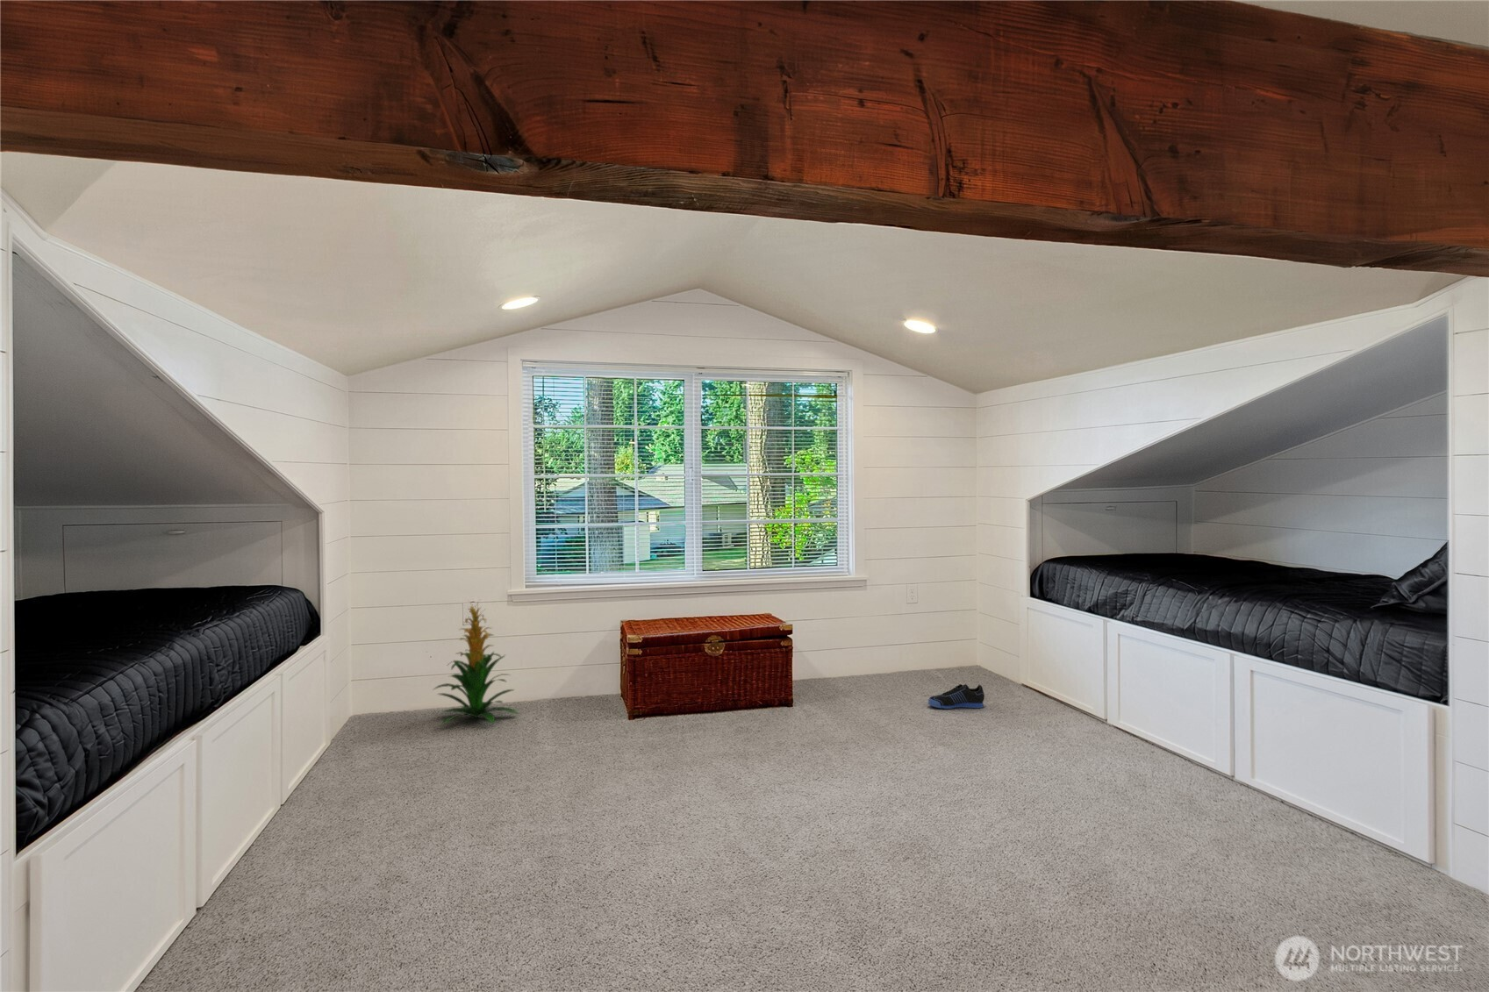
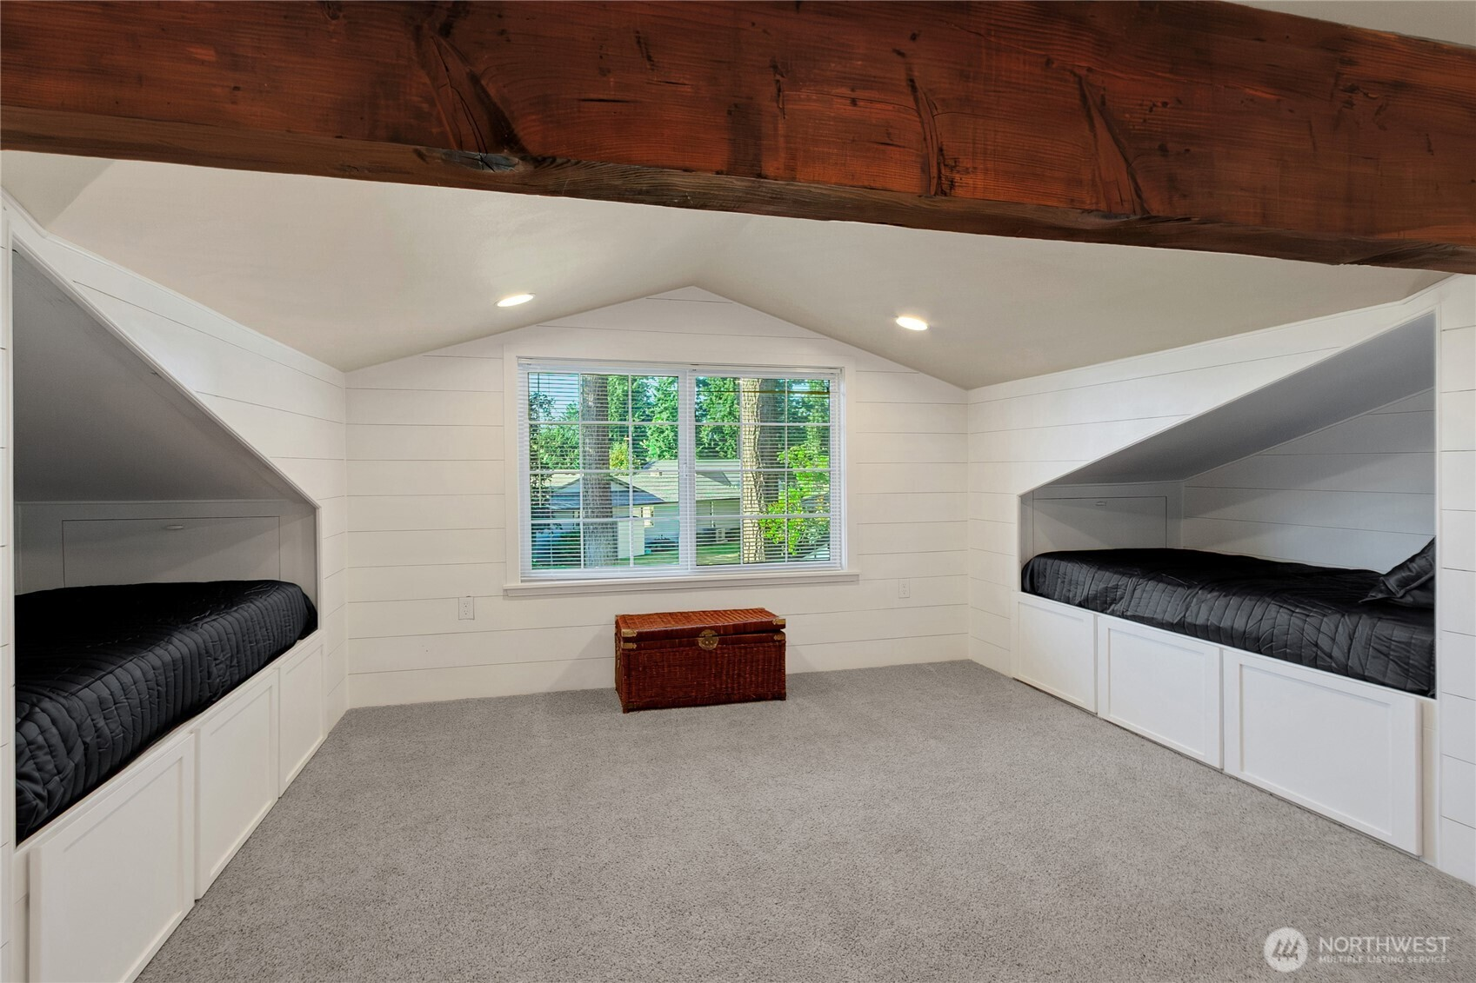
- indoor plant (476, 658)
- sneaker (955, 694)
